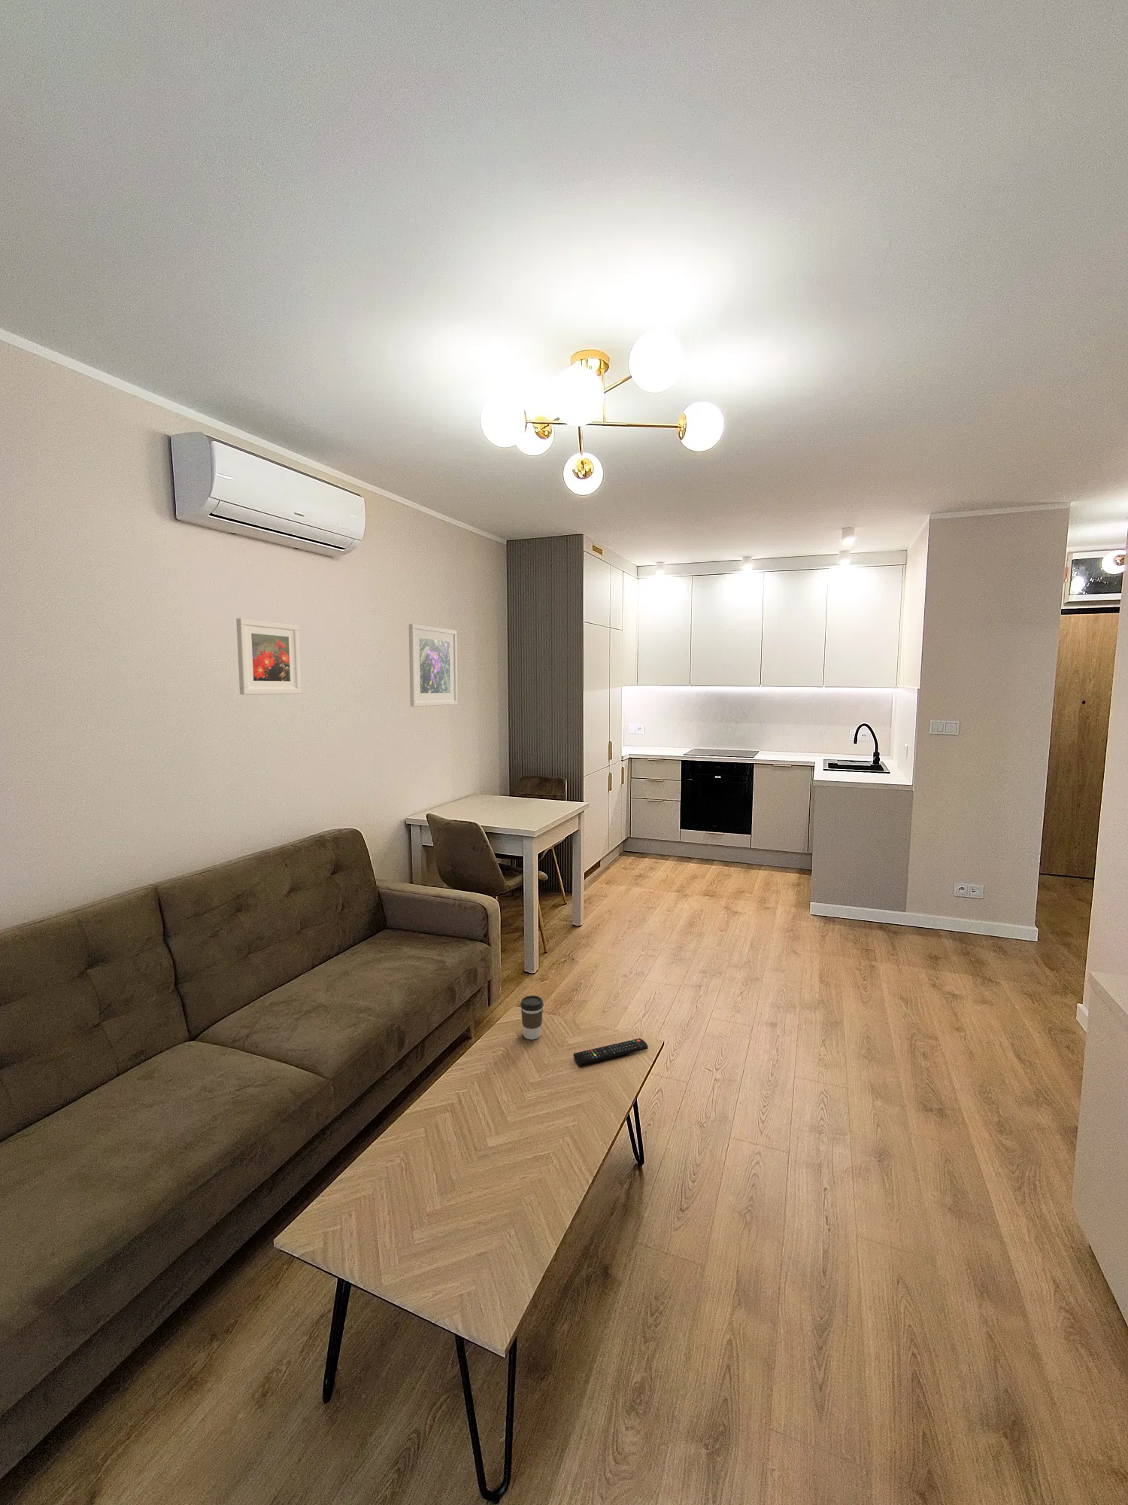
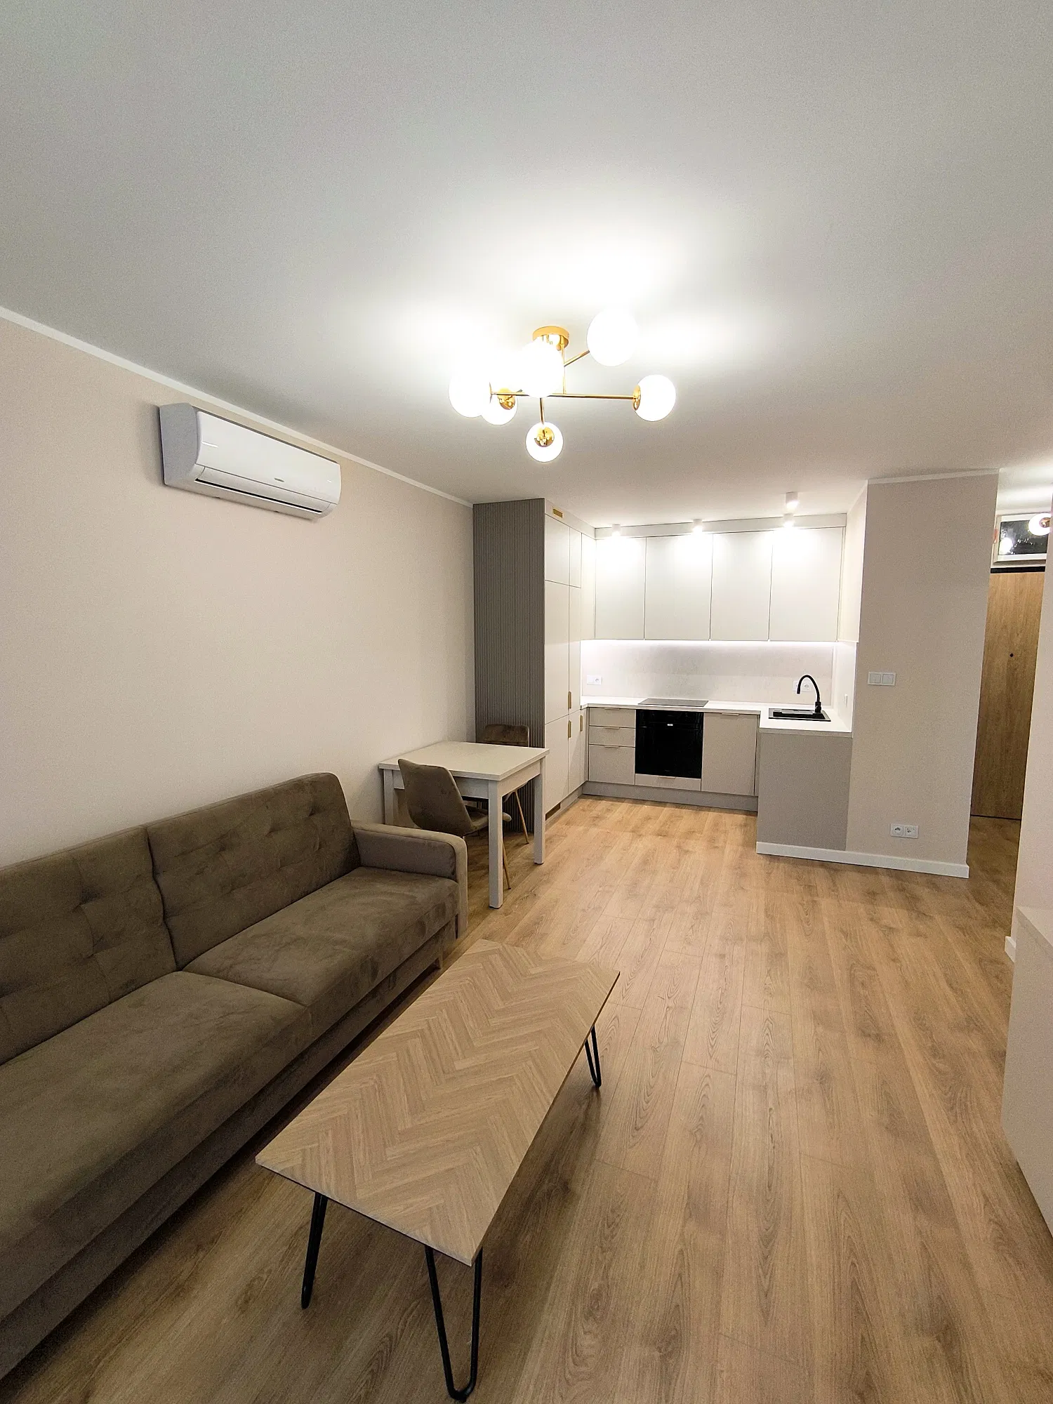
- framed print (435, 666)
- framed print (270, 658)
- coffee cup (532, 1018)
- remote control (611, 1051)
